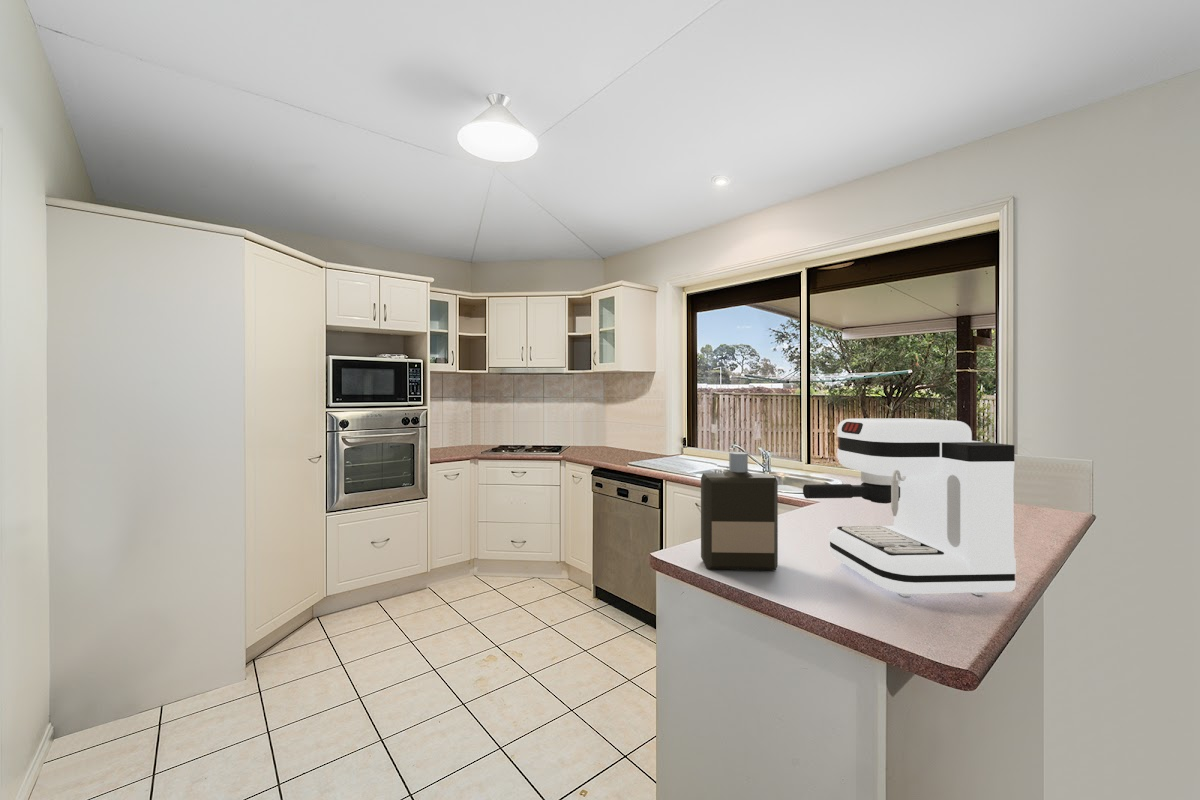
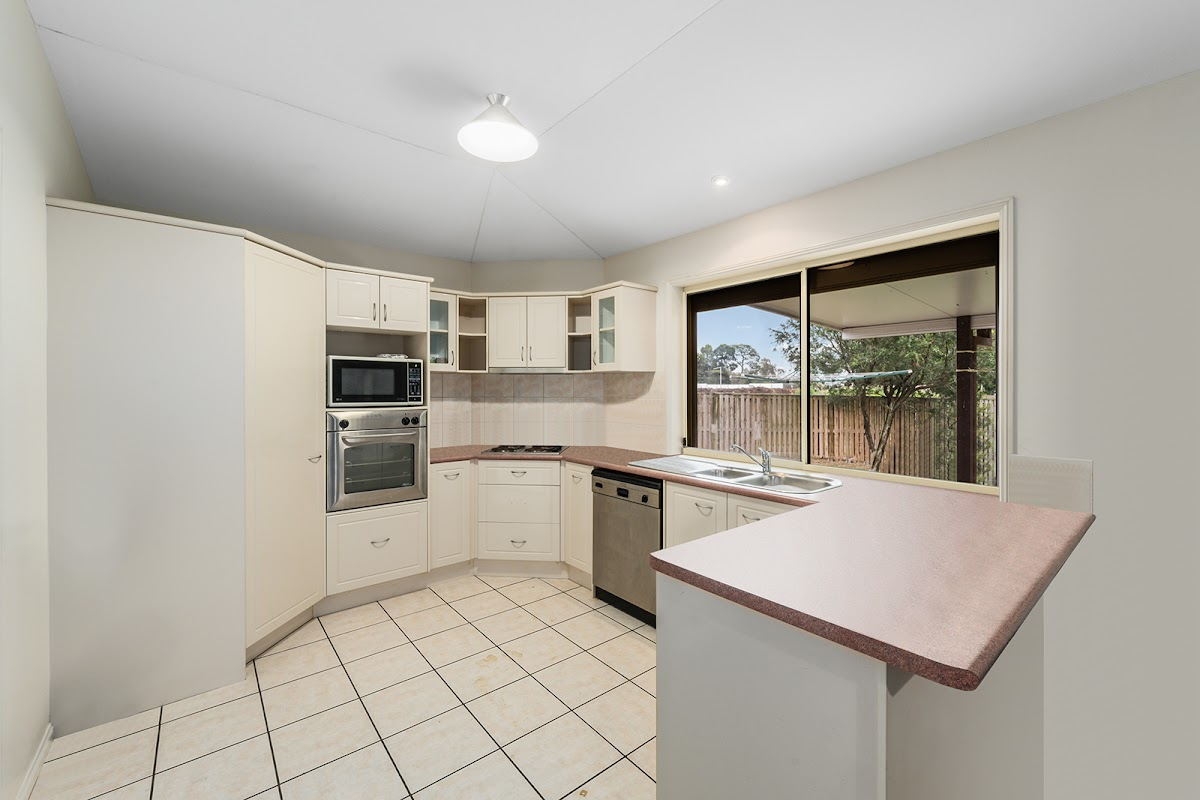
- coffee maker (906, 498)
- bottle (738, 508)
